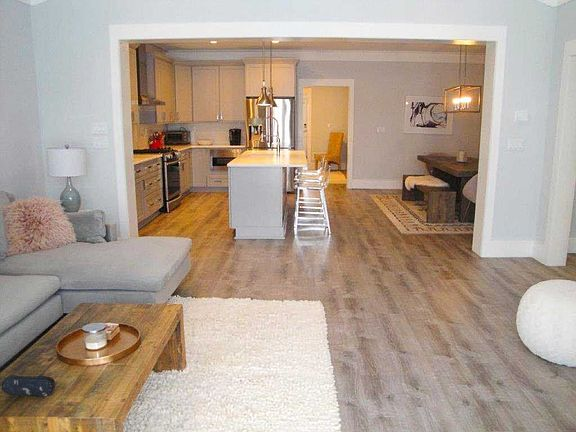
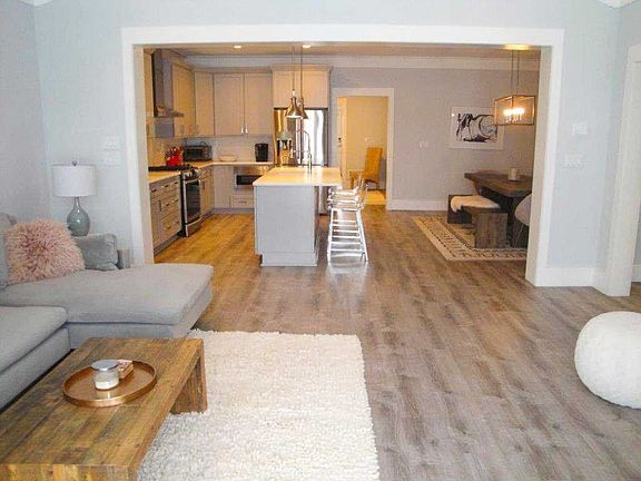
- pencil case (28, 385)
